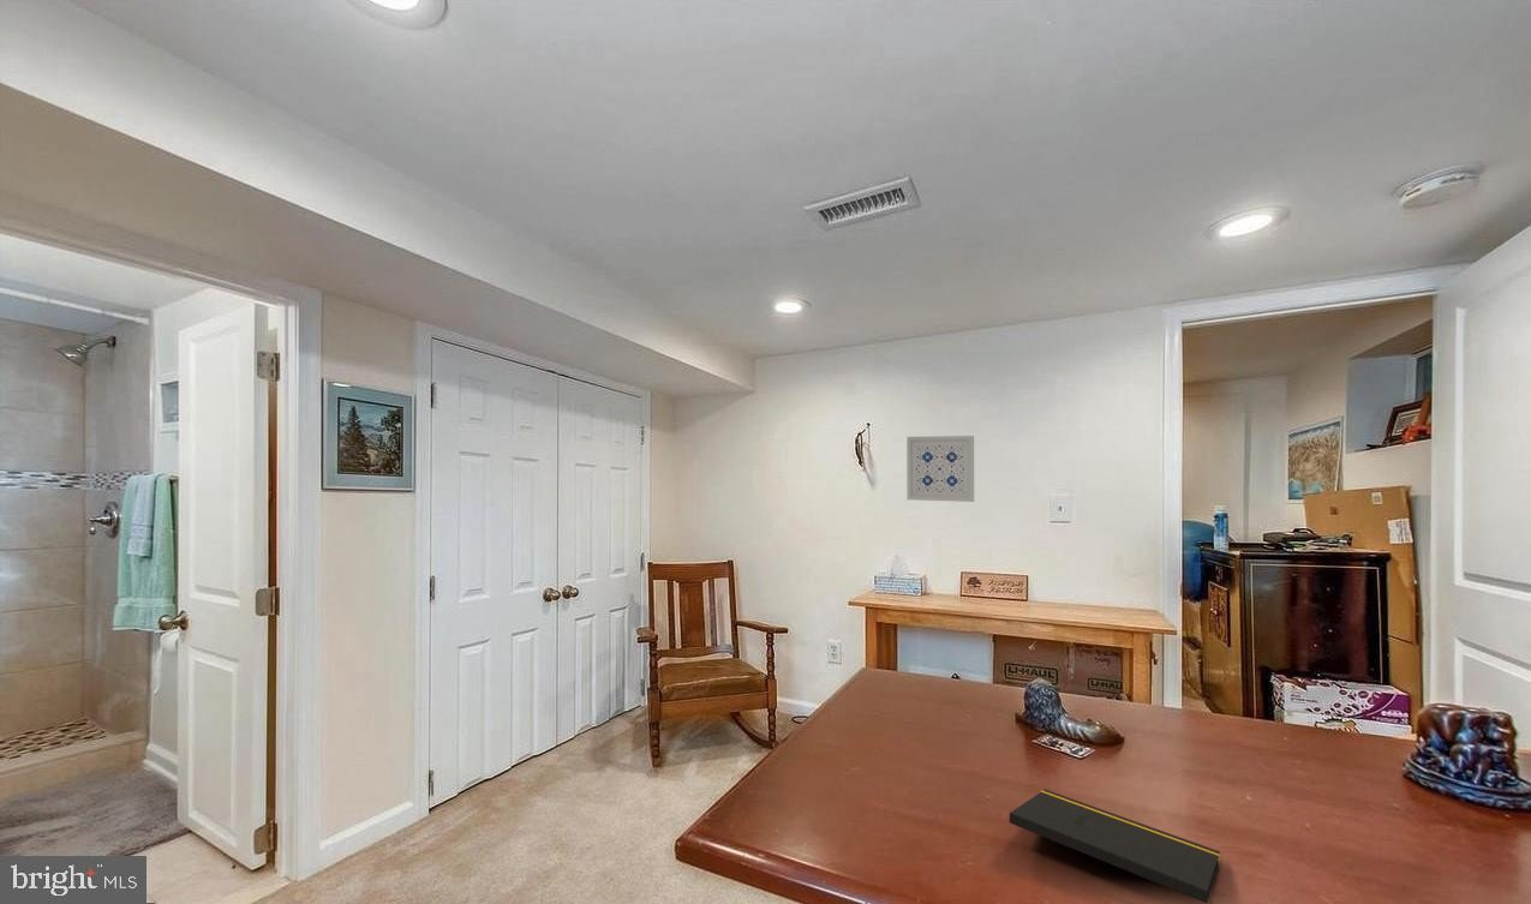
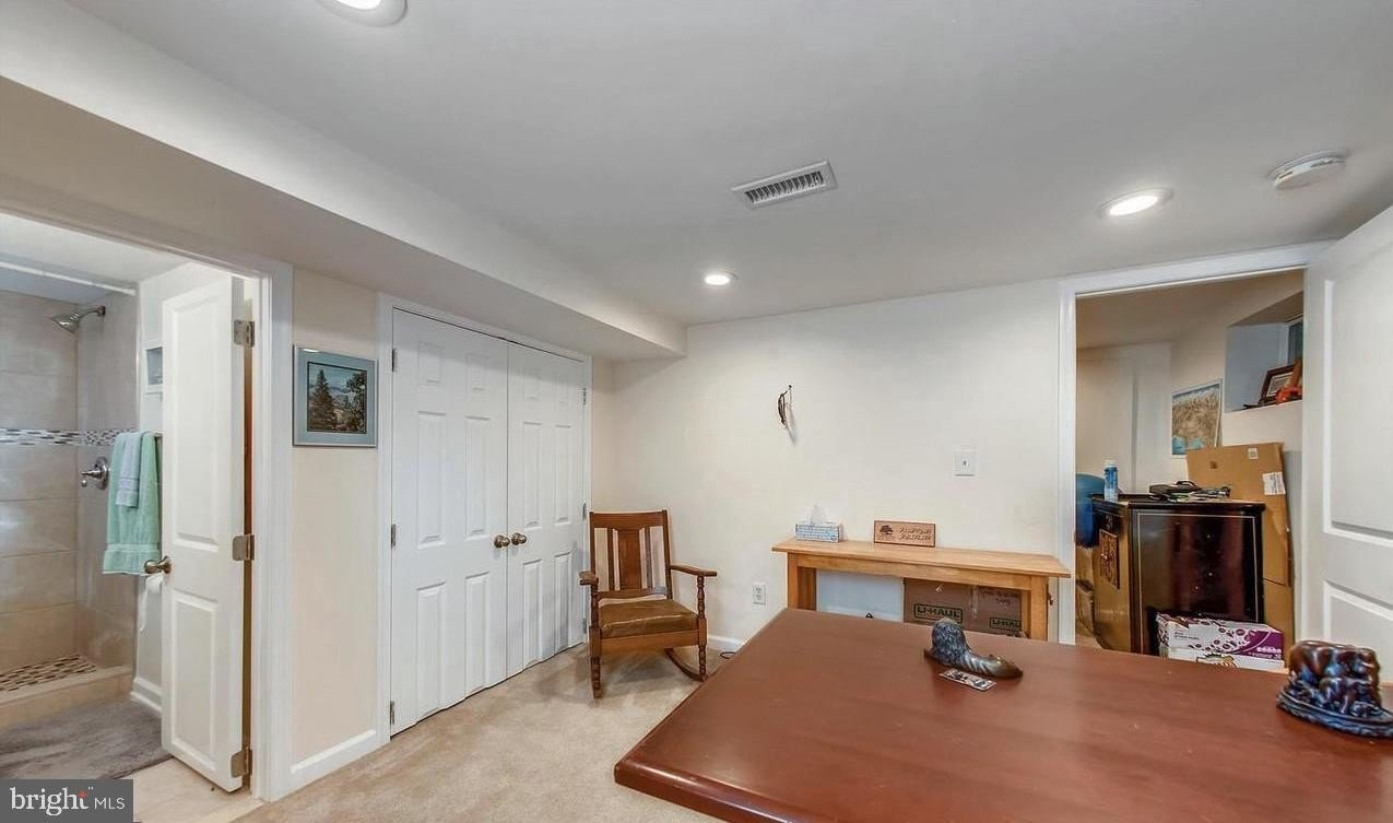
- wall art (939, 468)
- notepad (1112, 837)
